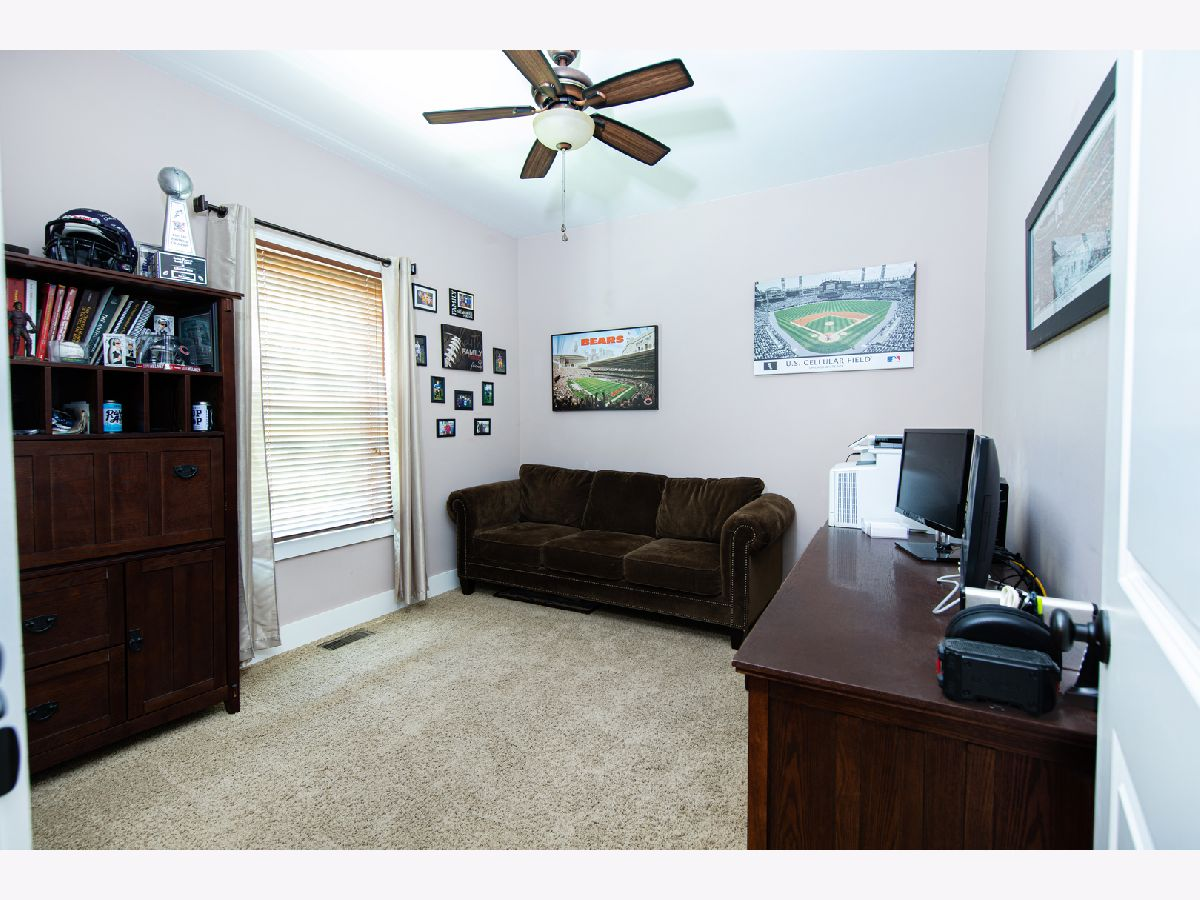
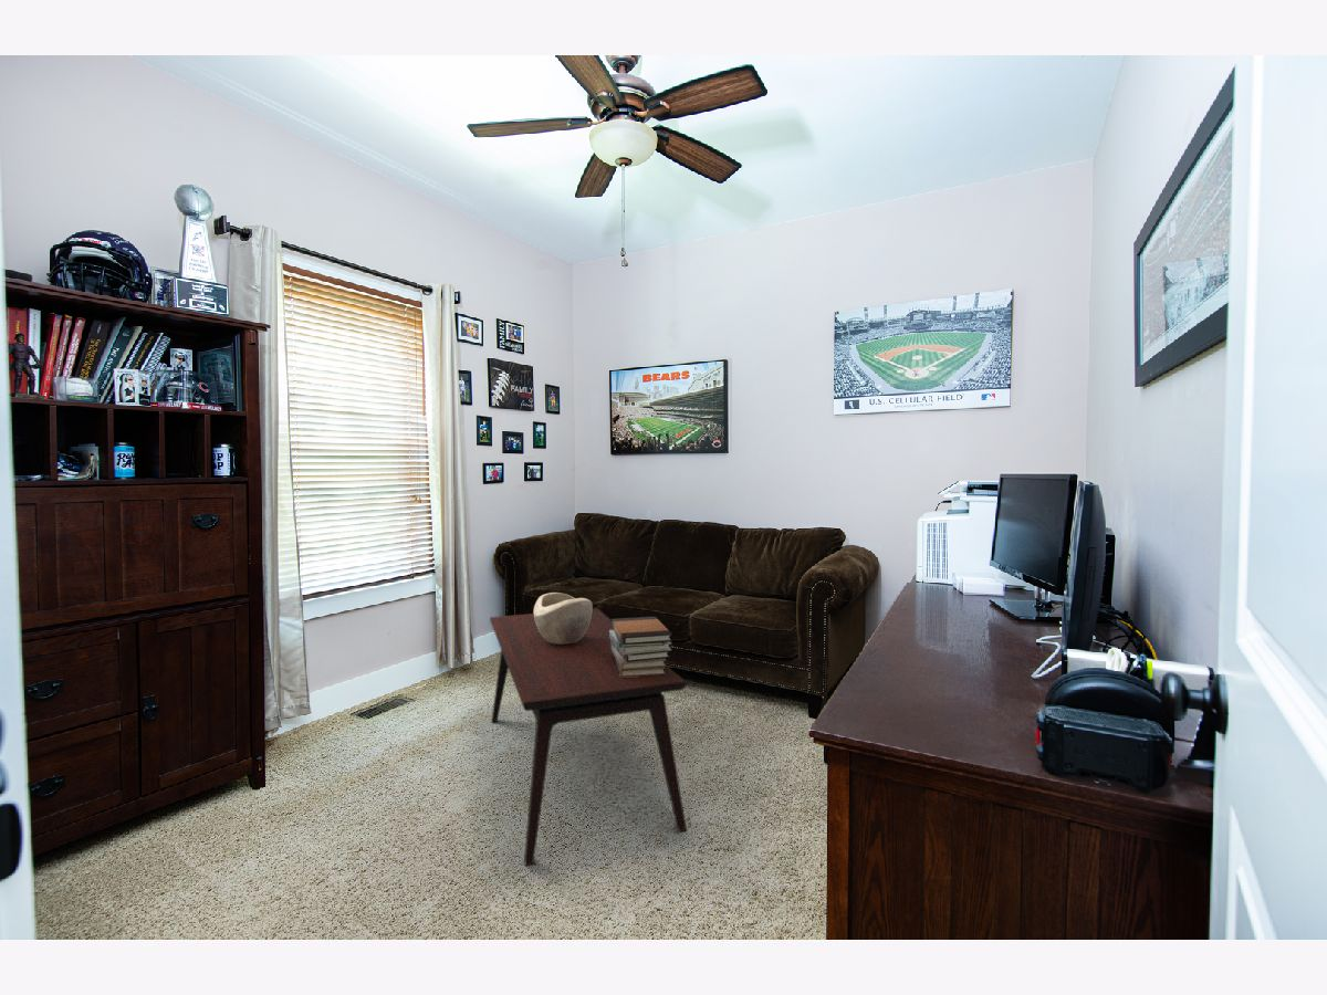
+ coffee table (570, 704)
+ decorative bowl (563, 617)
+ book stack (639, 643)
